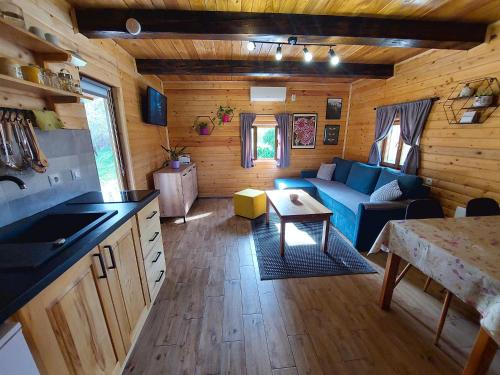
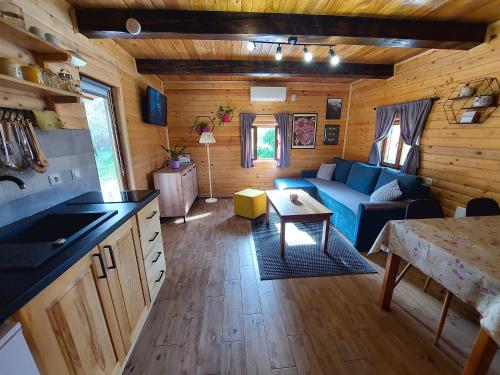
+ floor lamp (209, 167)
